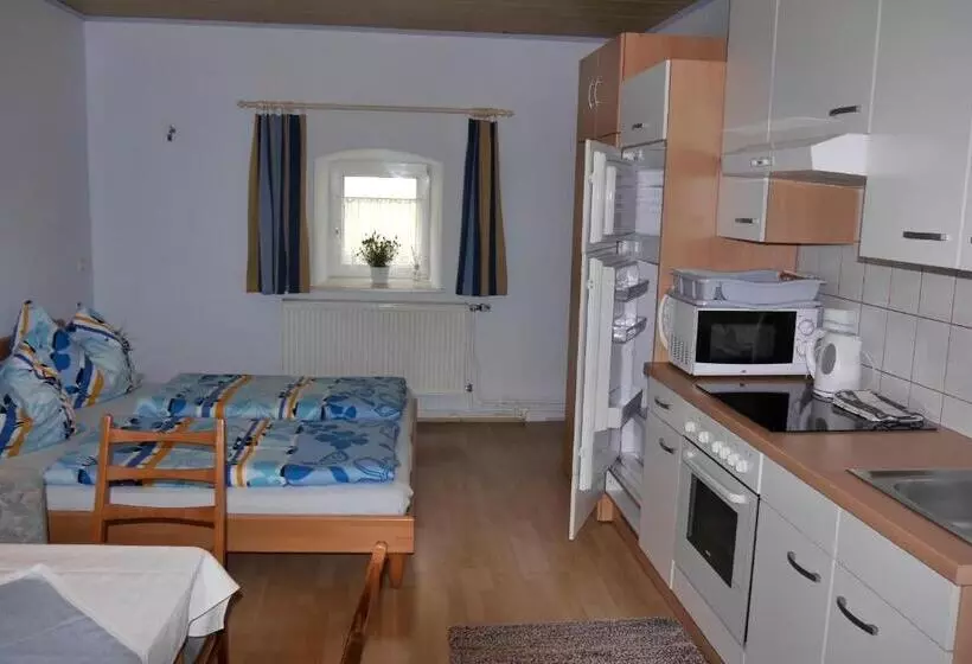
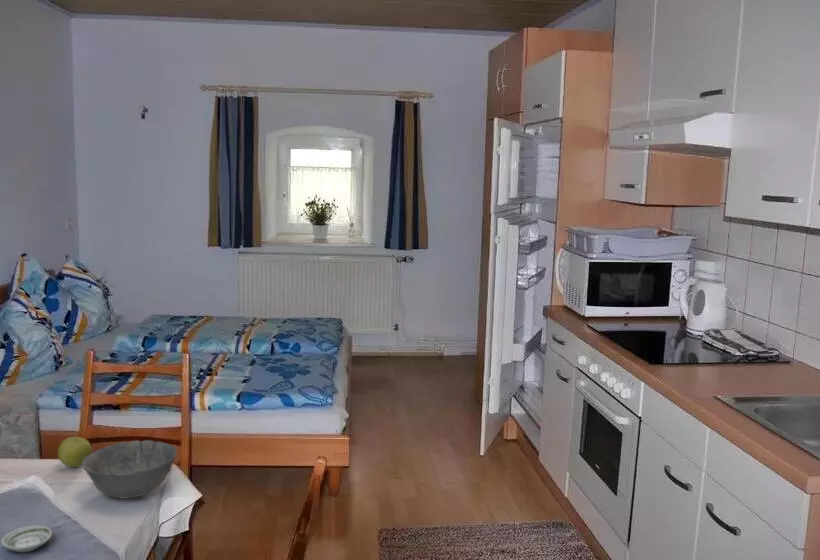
+ apple (75, 452)
+ saucer (27, 541)
+ bowl (131, 473)
